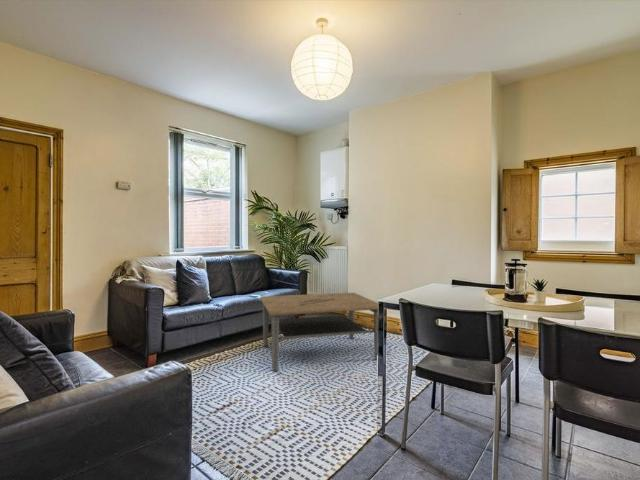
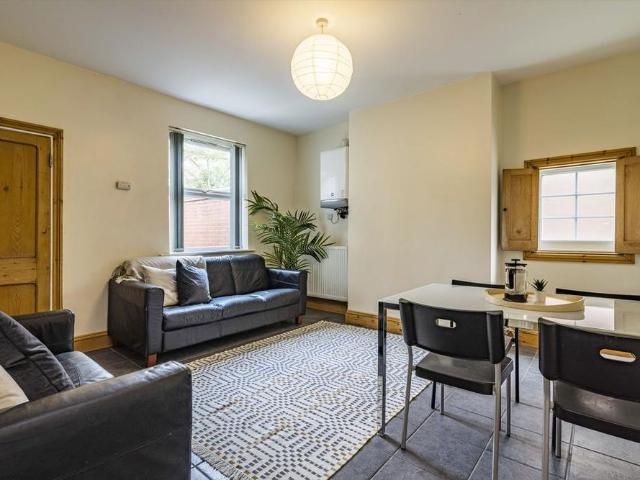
- coffee table (318, 326)
